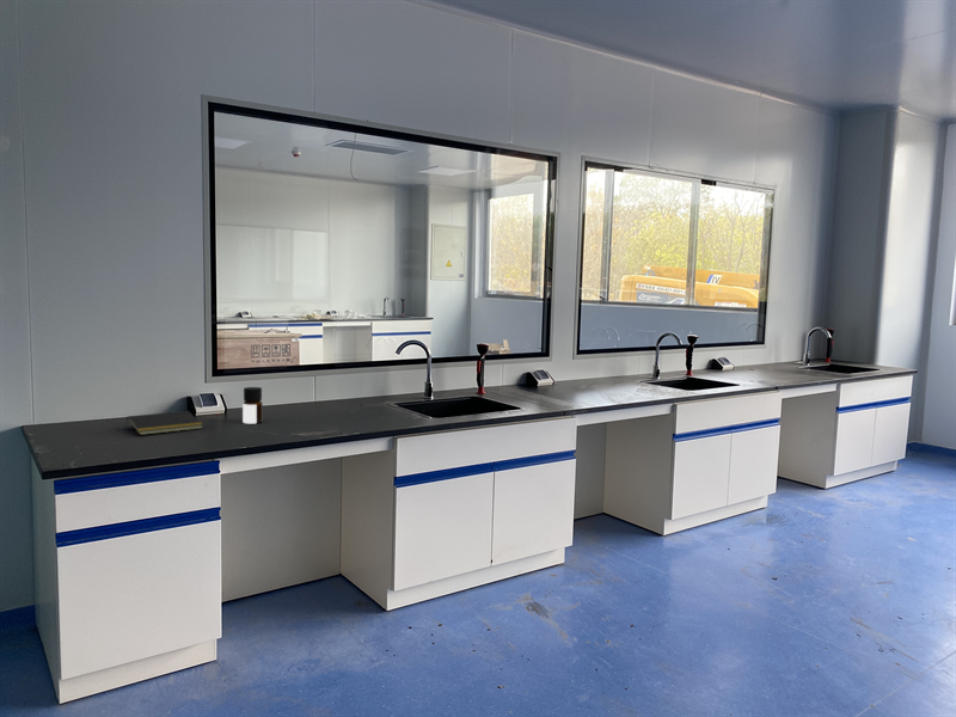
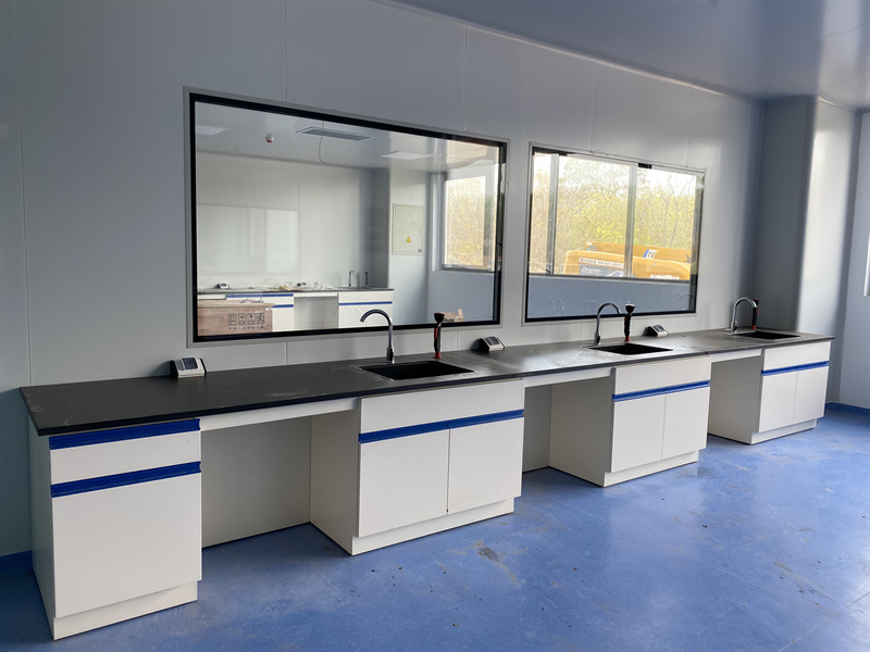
- bottle (252, 404)
- notepad (165, 422)
